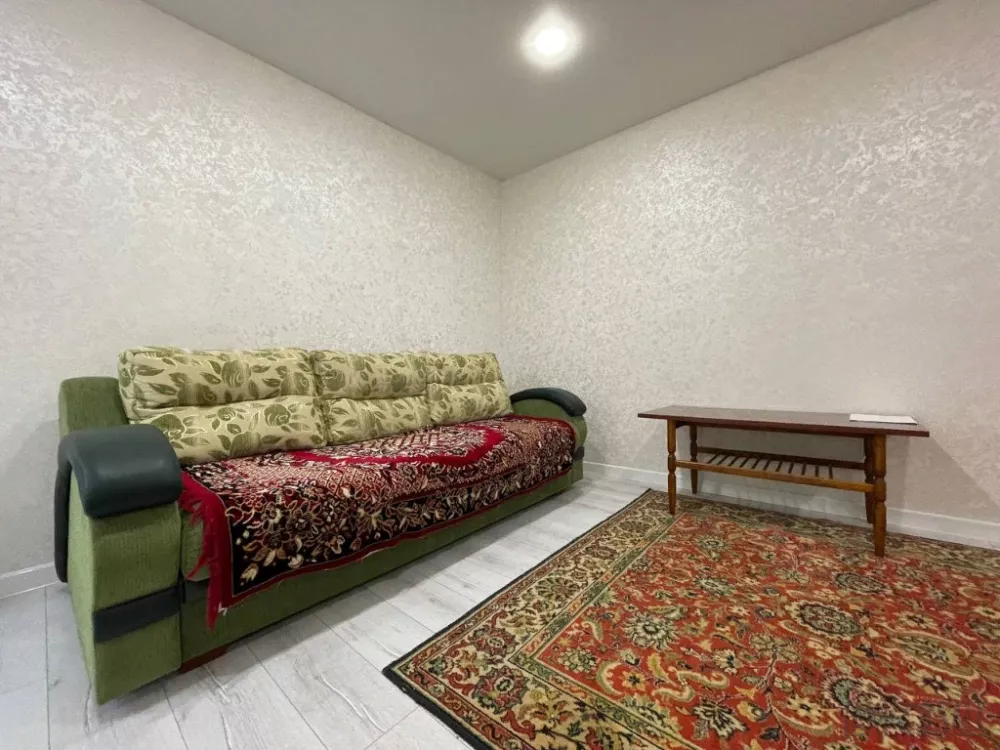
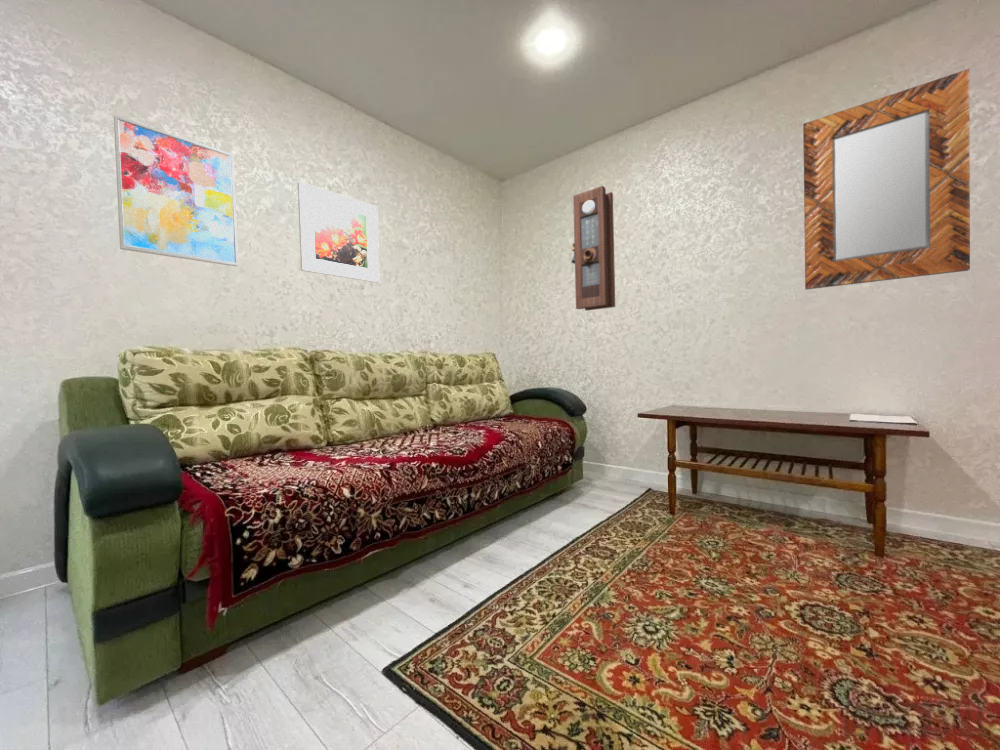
+ home mirror (878, 190)
+ pendulum clock (588, 251)
+ wall art (181, 198)
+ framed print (341, 236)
